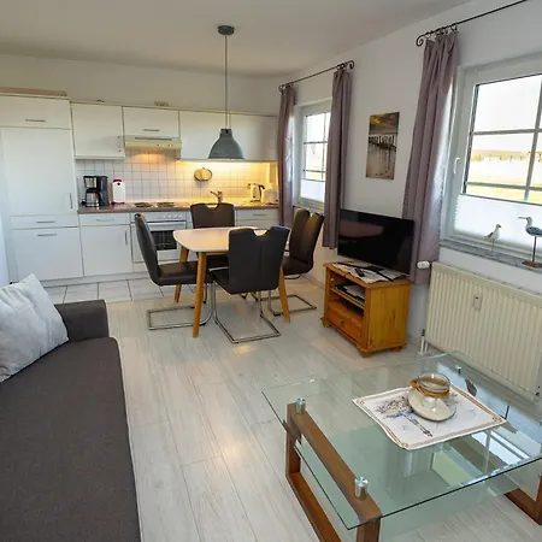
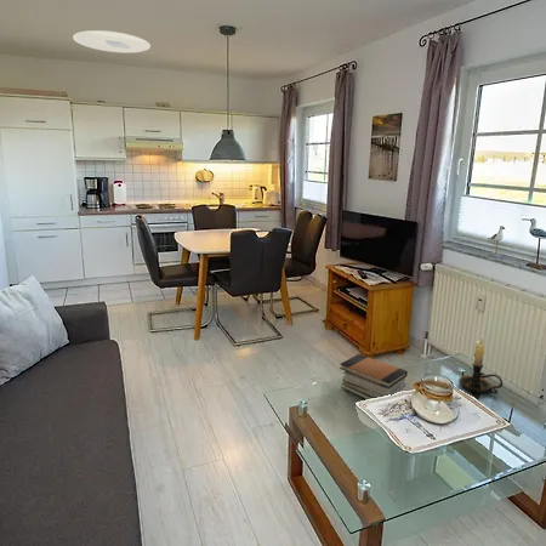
+ book stack (372, 380)
+ ceiling light (112, 38)
+ candle holder (482, 362)
